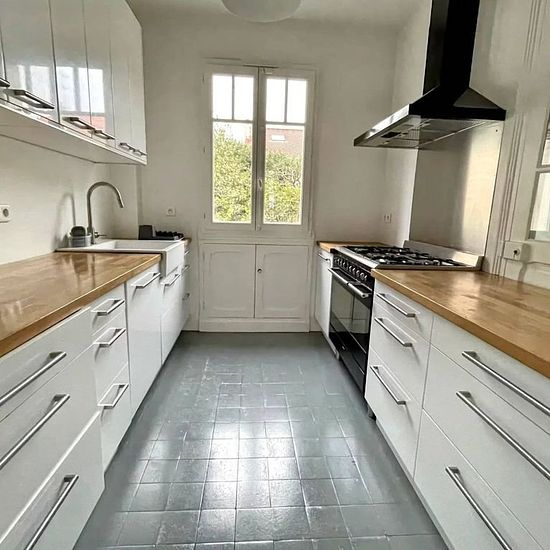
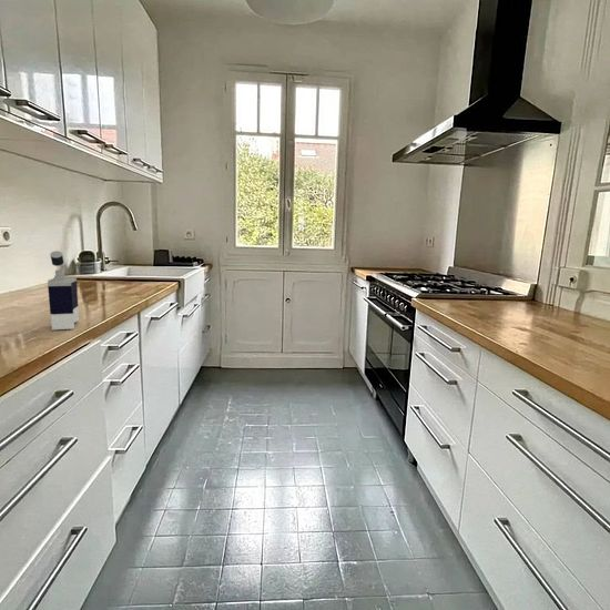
+ perfume bottle (61, 288)
